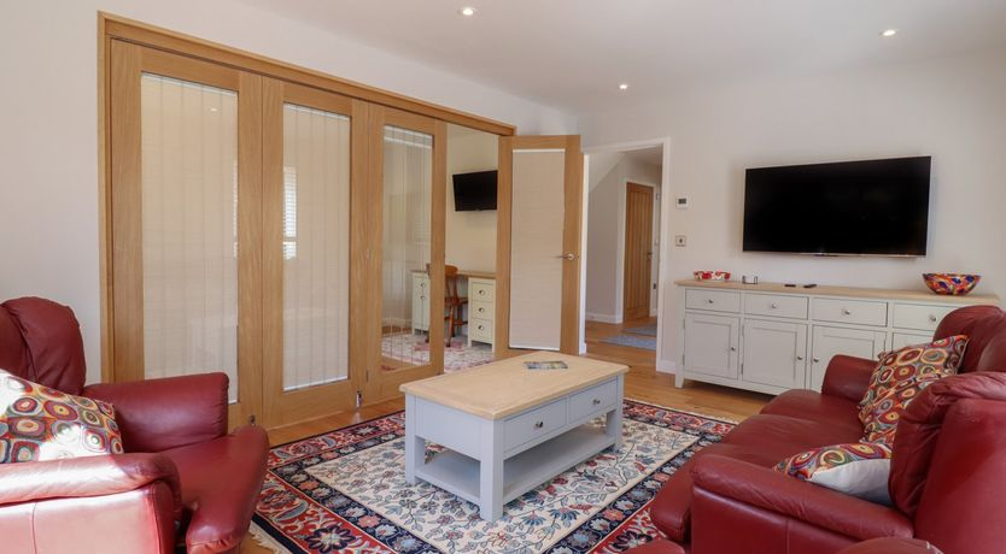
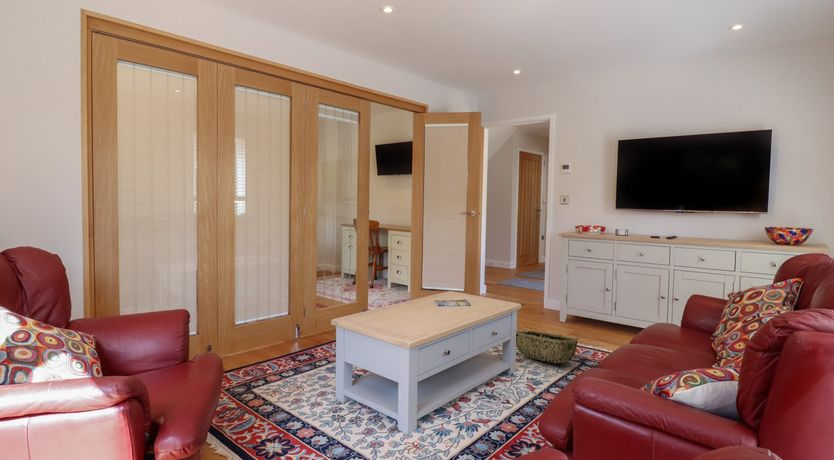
+ woven basket (544, 345)
